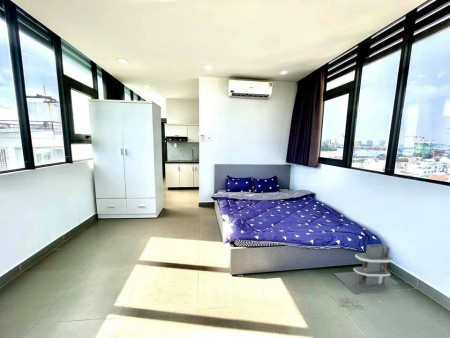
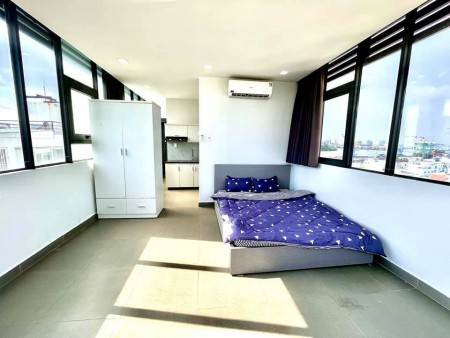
- architectural model (373, 265)
